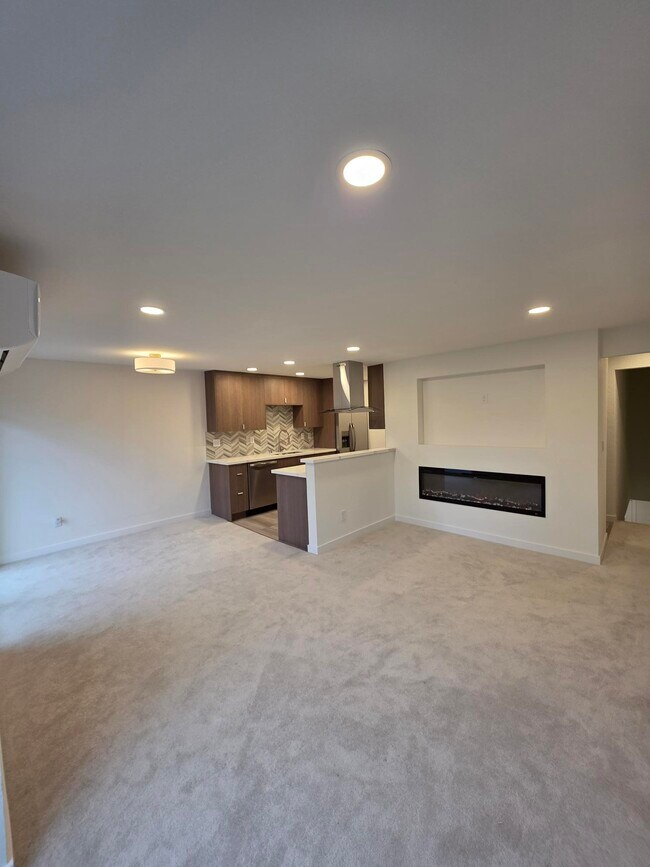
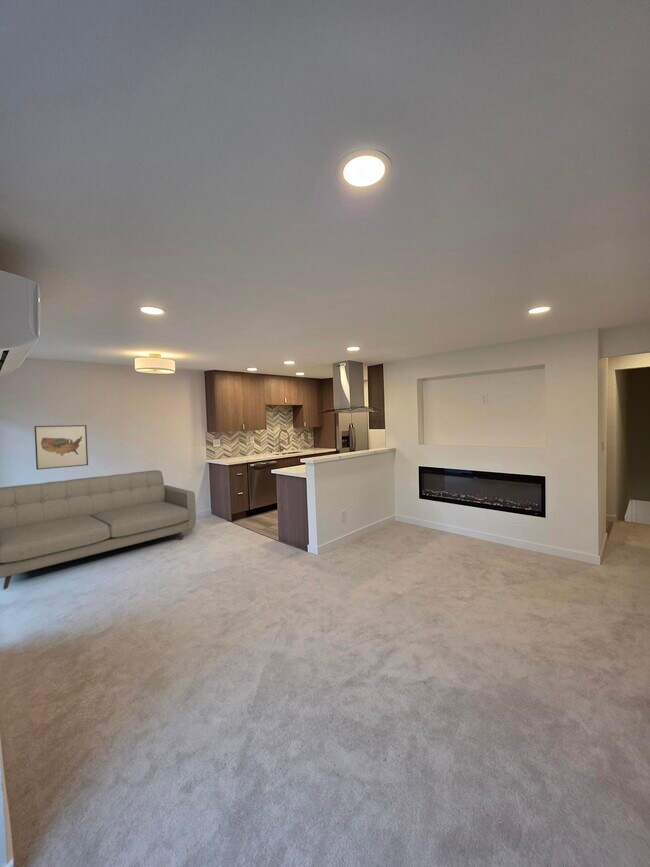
+ sofa (96, 516)
+ wall art (62, 446)
